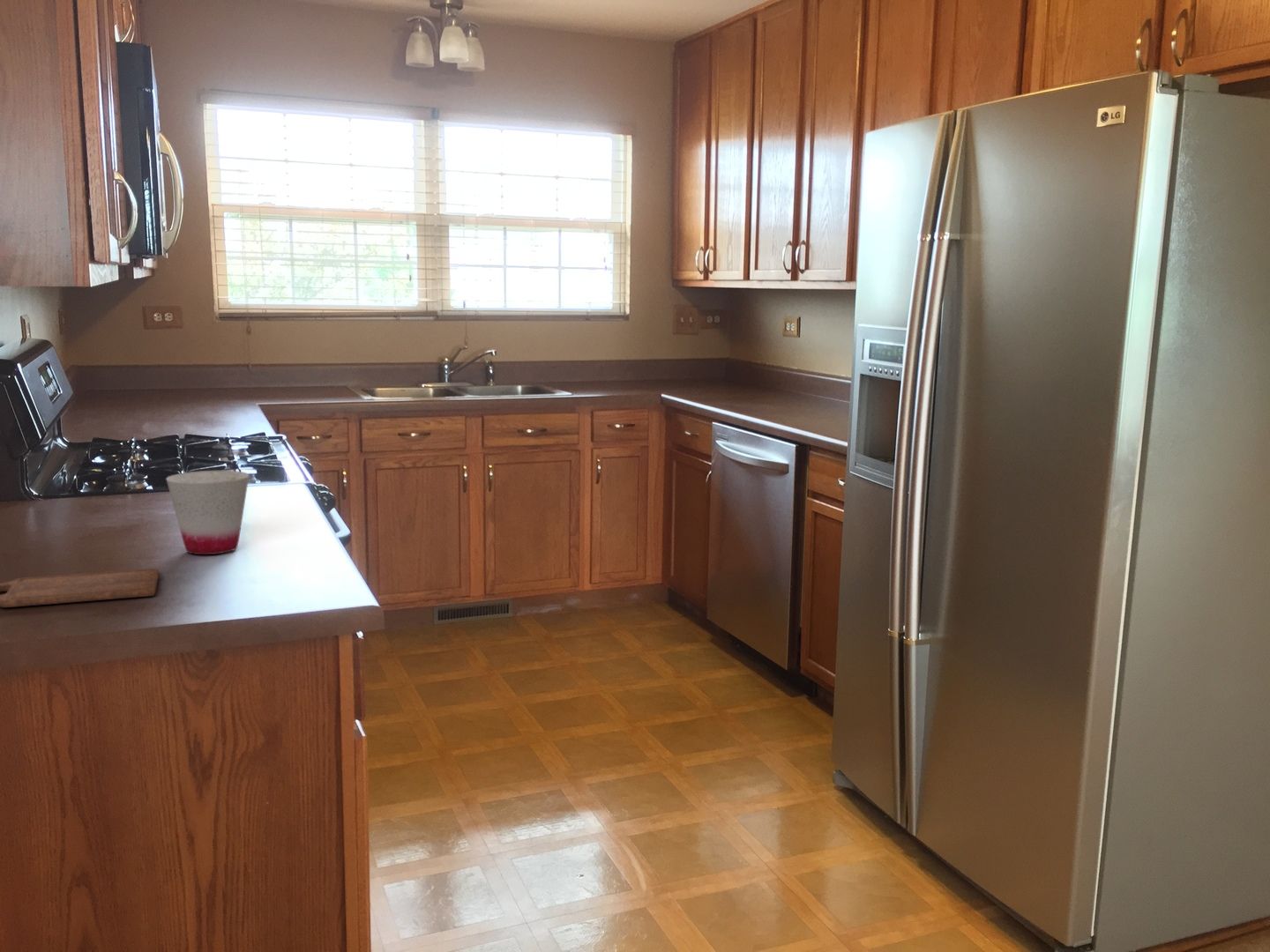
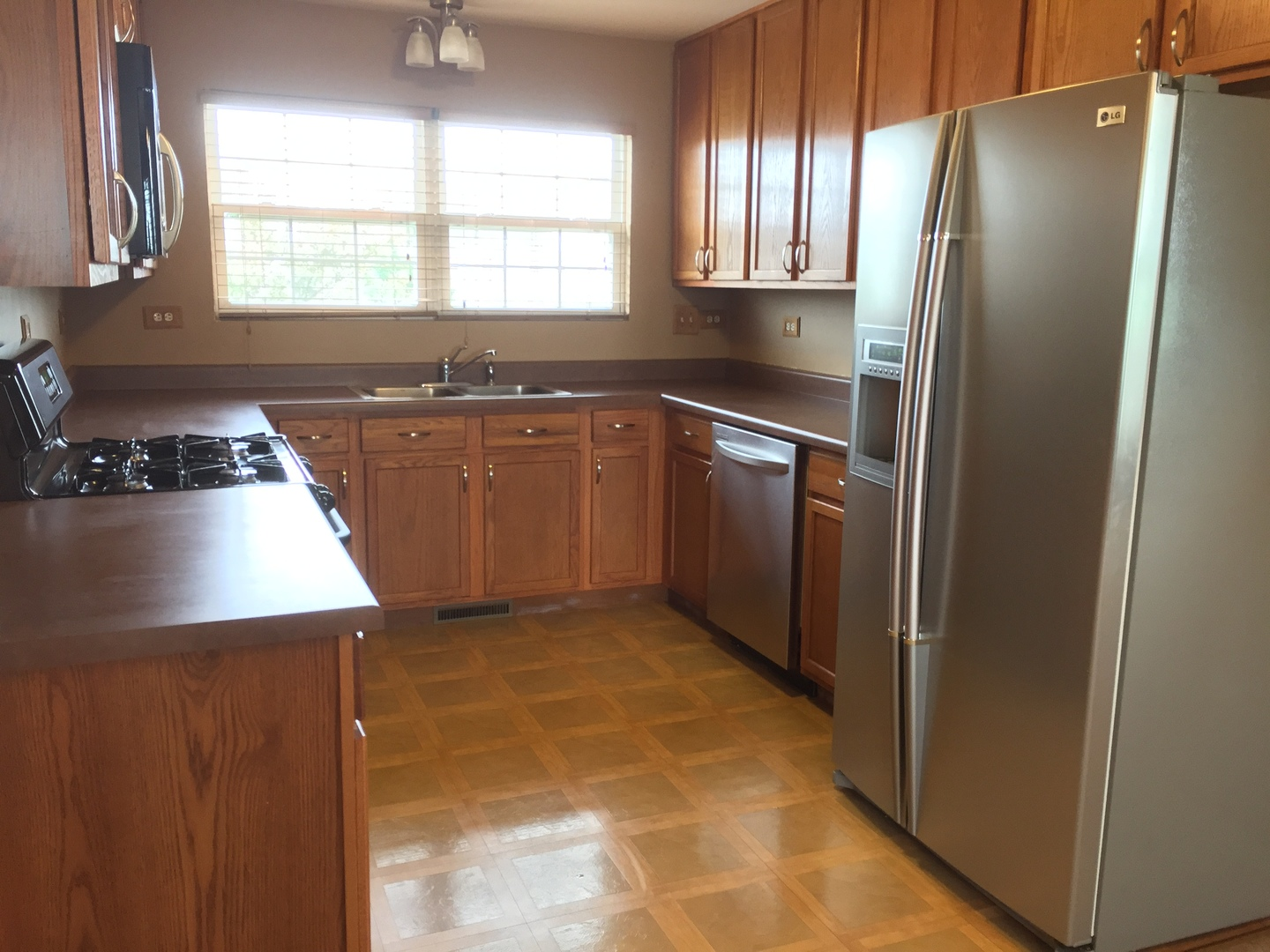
- cup (210, 513)
- cutting board (73, 587)
